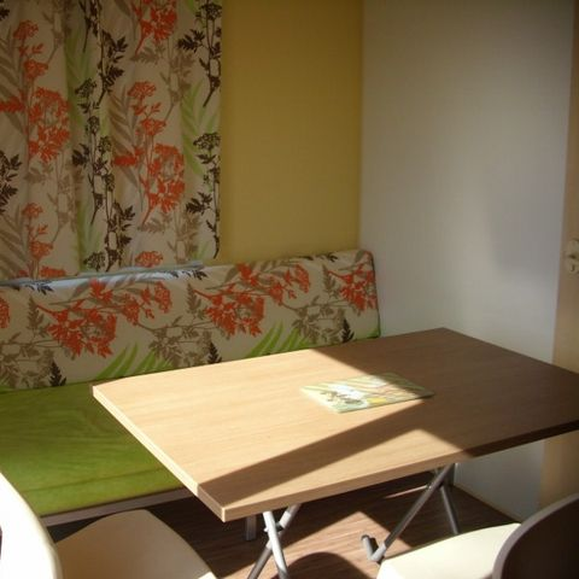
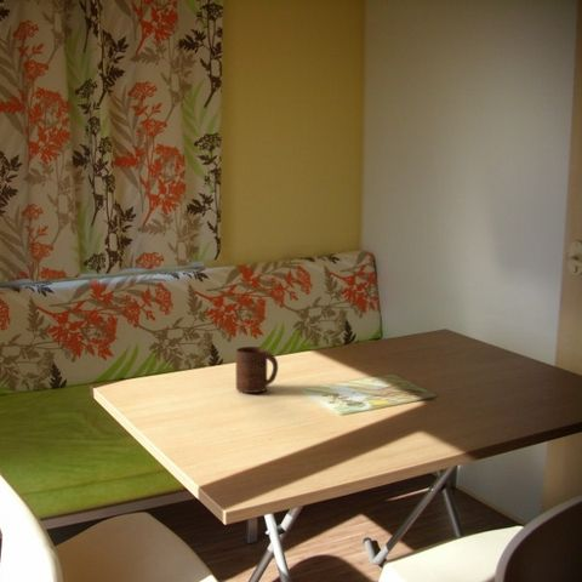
+ cup (256, 370)
